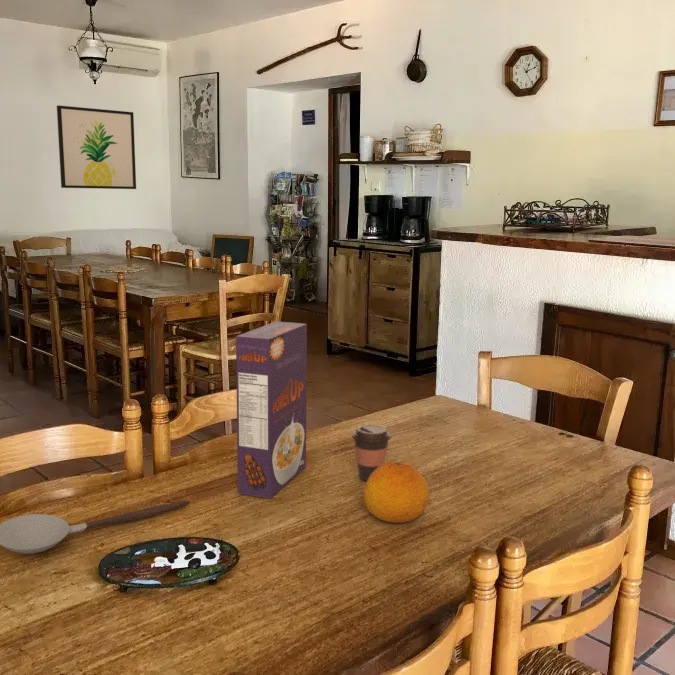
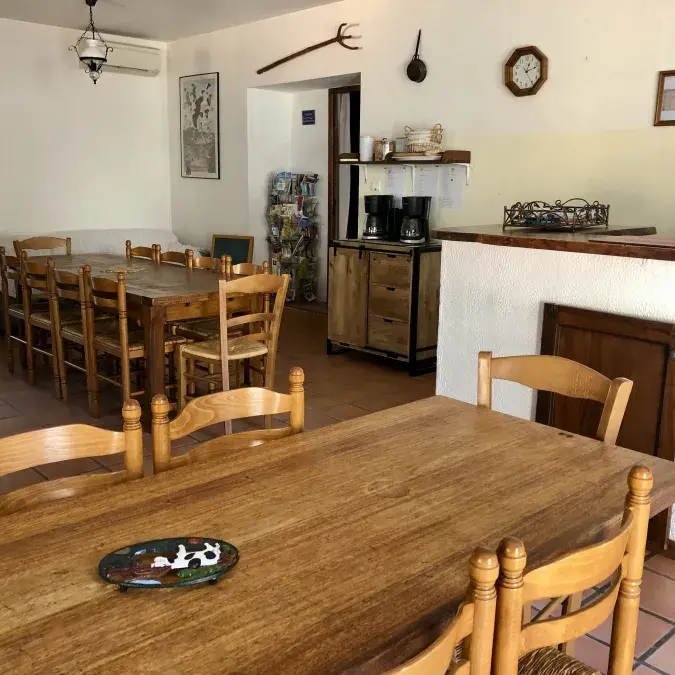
- spoon (101, 519)
- cereal box (273, 406)
- coffee cup (371, 453)
- fruit (396, 489)
- wall art (98, 149)
